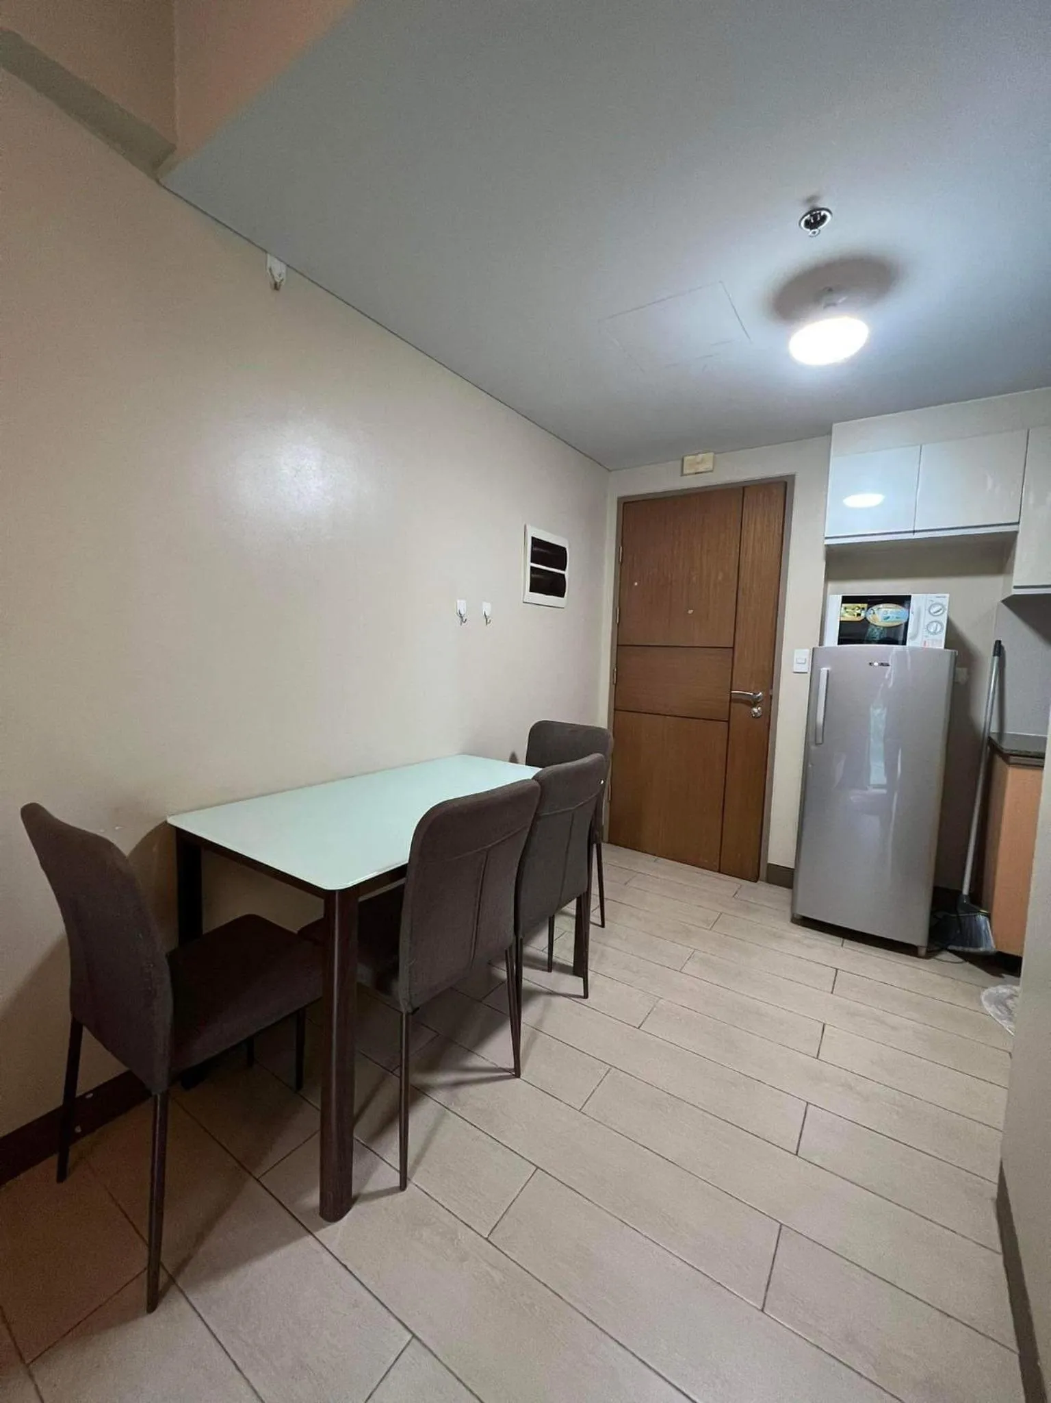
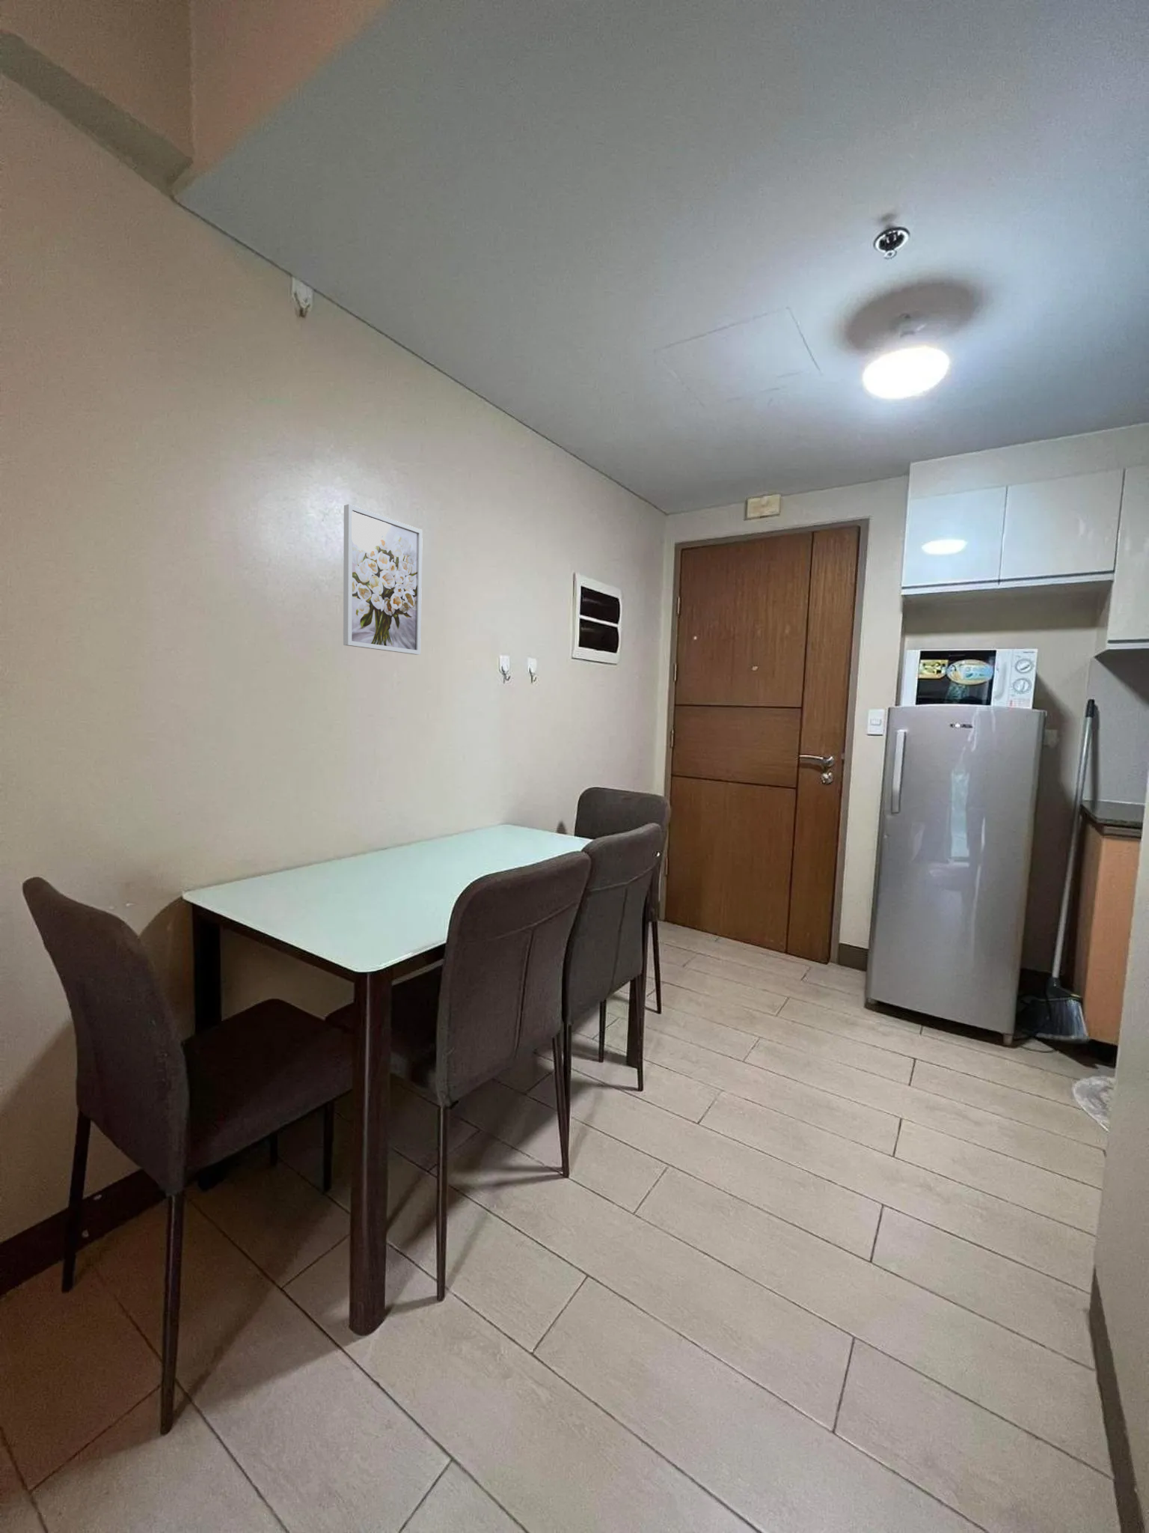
+ wall art (385, 584)
